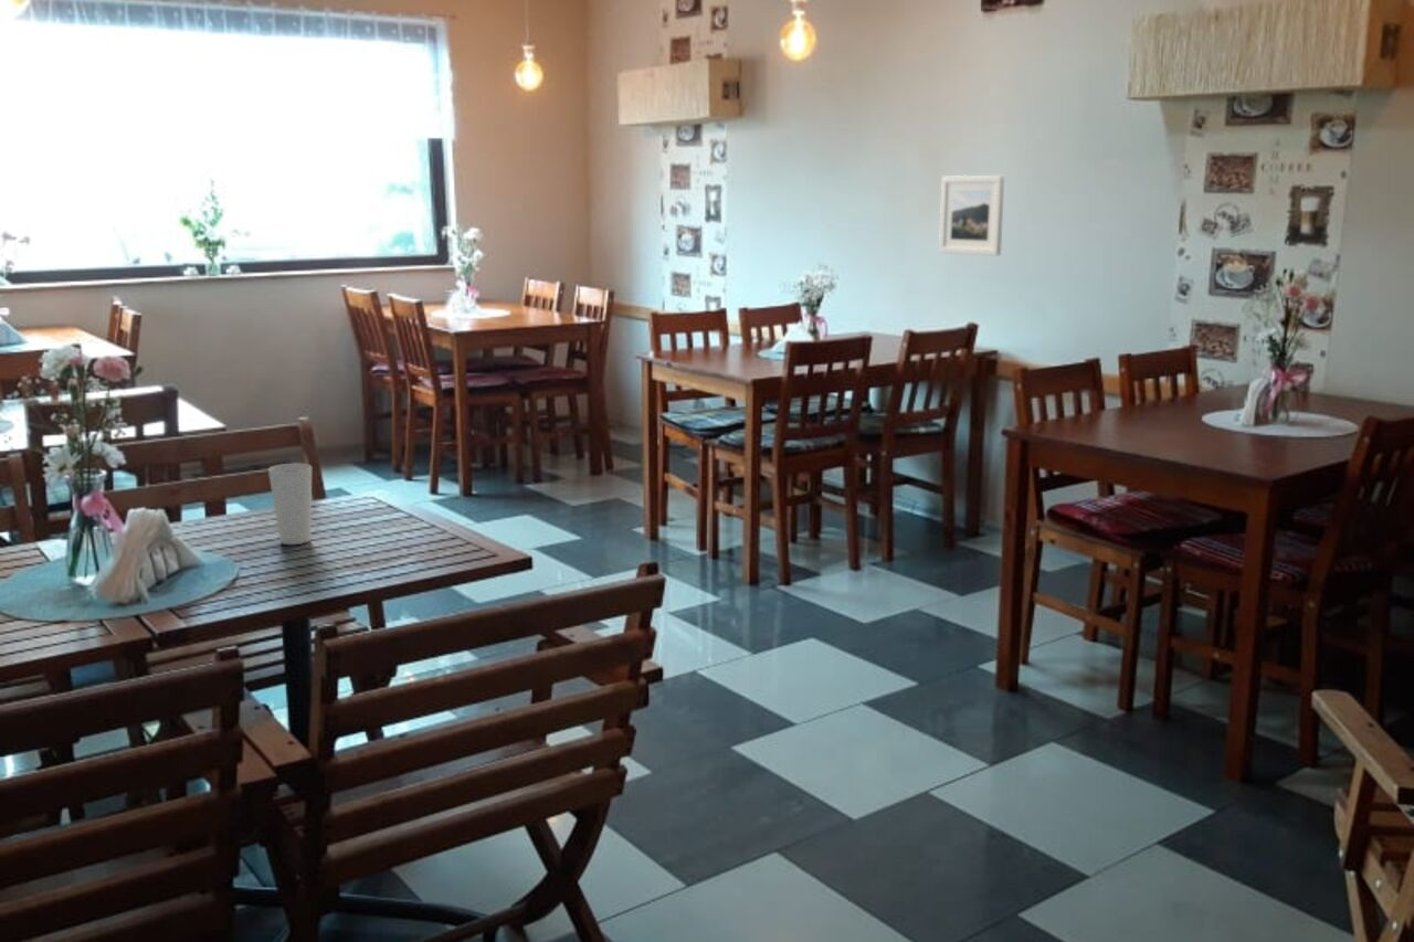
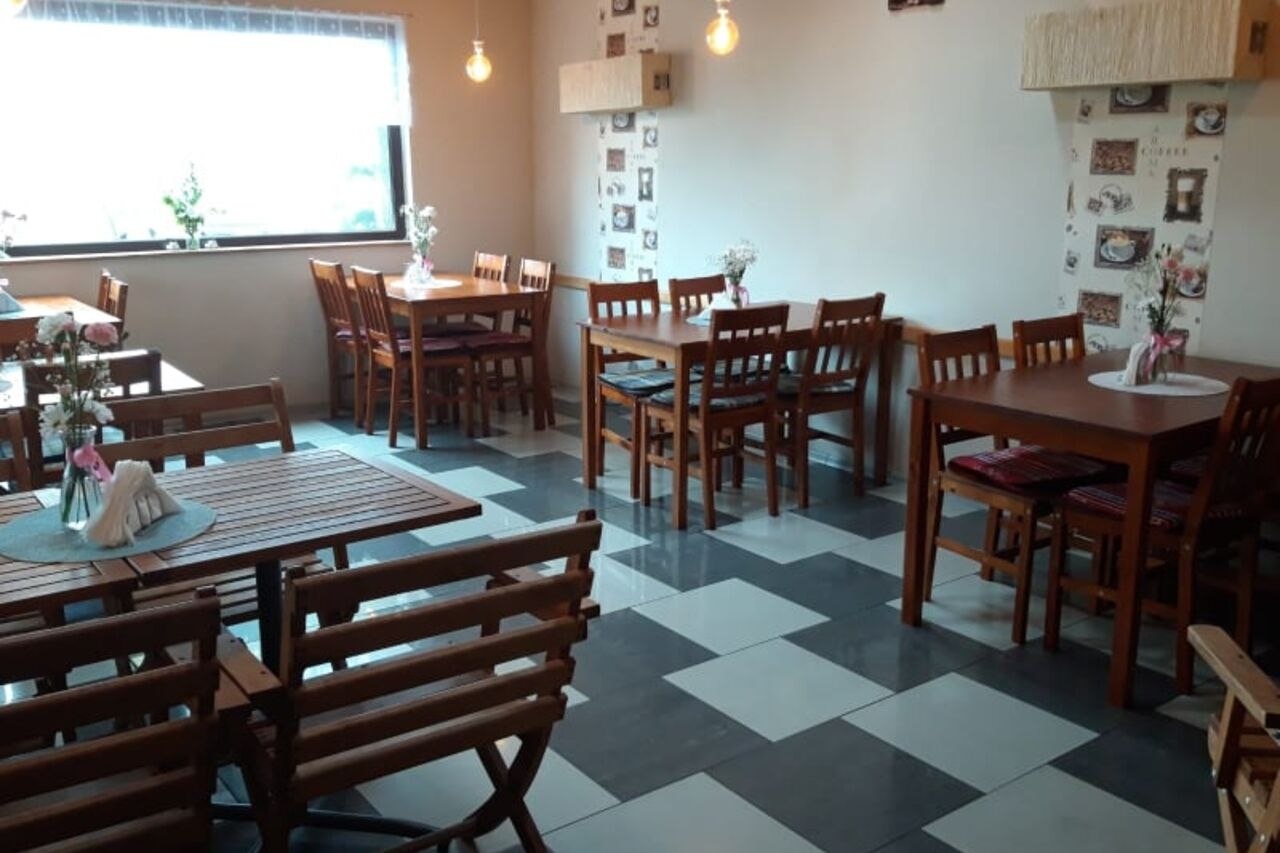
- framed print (970, 214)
- cup (293, 504)
